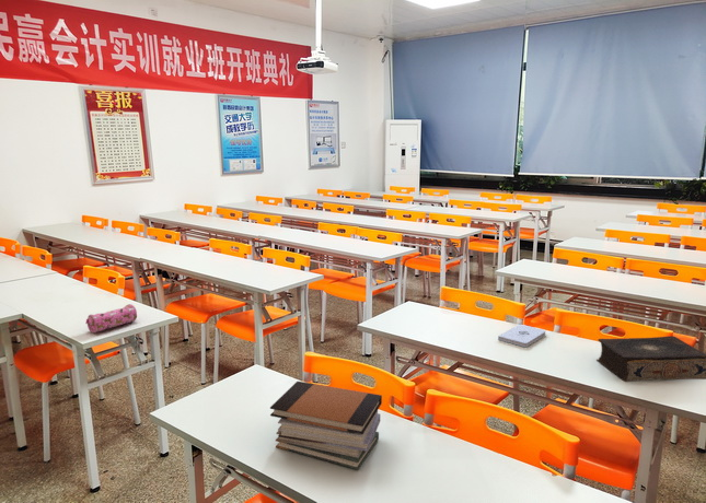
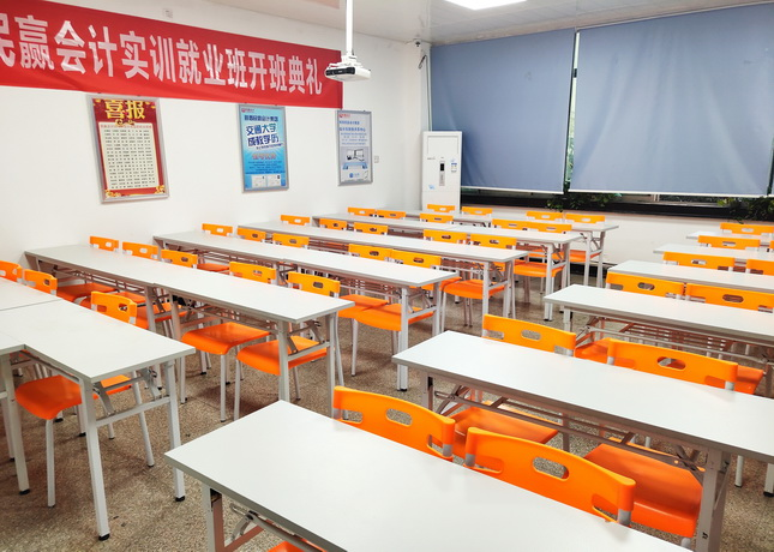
- pencil case (112, 317)
- book (650, 358)
- book stack (328, 422)
- notepad (522, 335)
